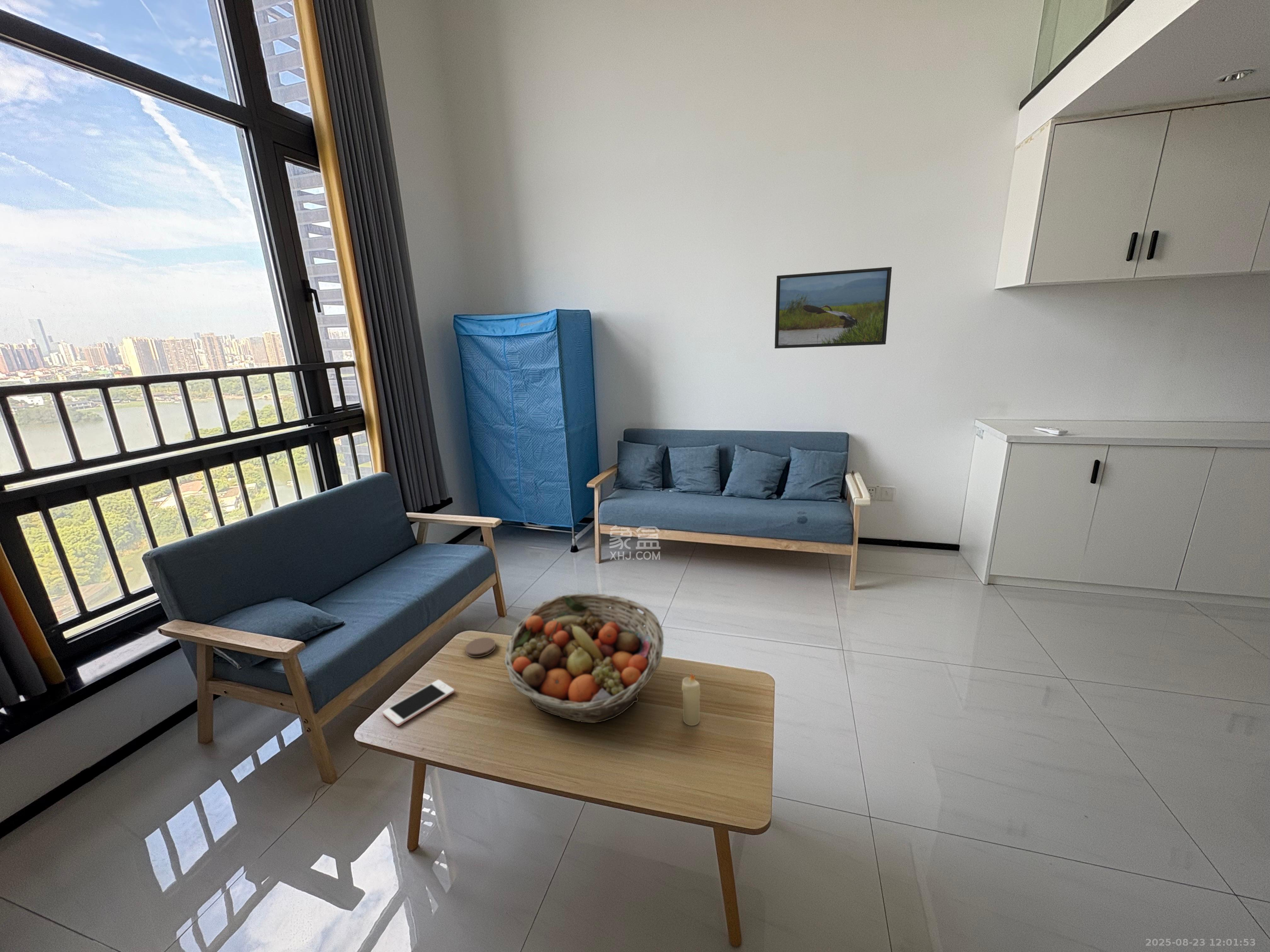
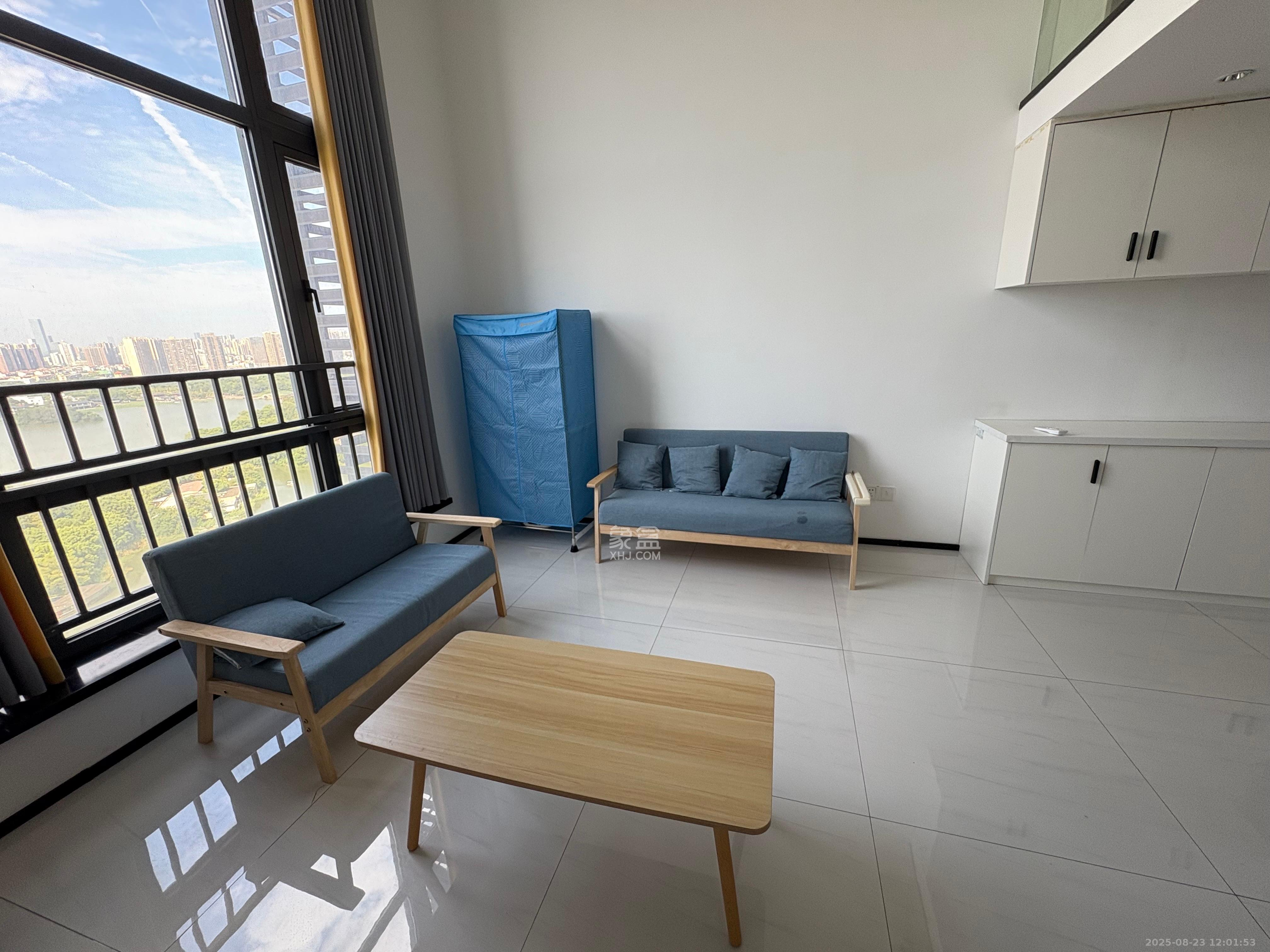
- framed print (830, 309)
- cell phone (420, 701)
- candle (691, 696)
- coaster (480, 647)
- fruit basket (584, 654)
